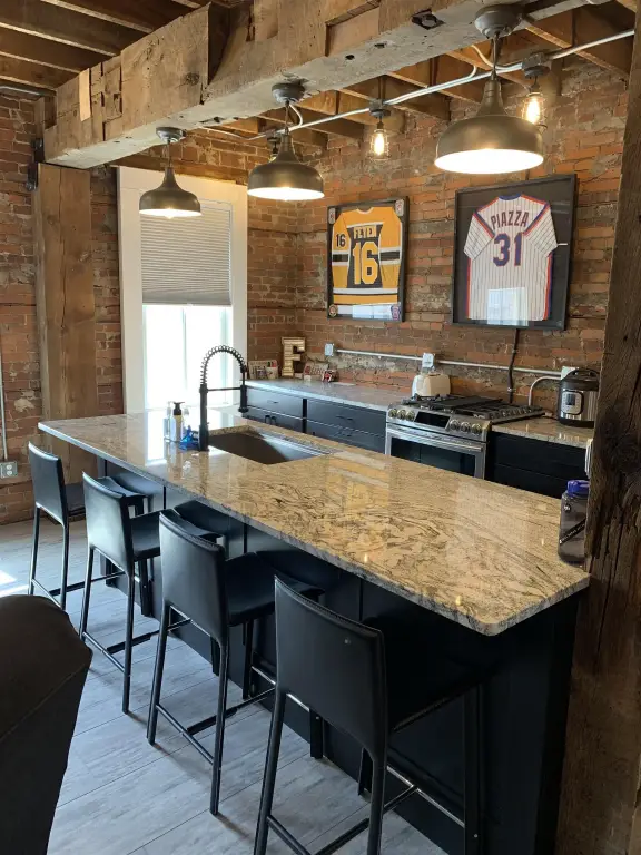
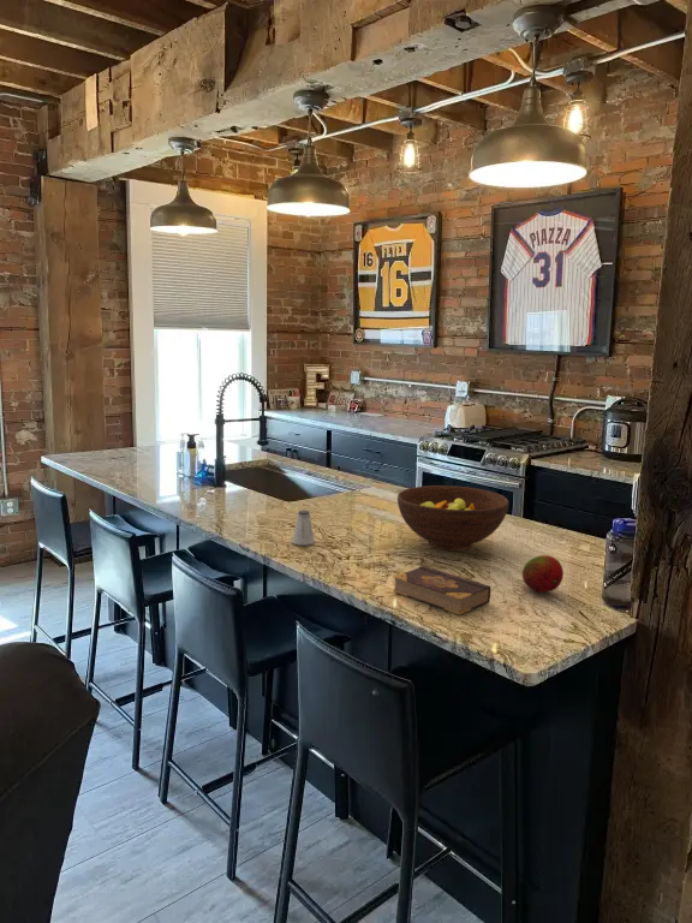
+ fruit bowl (451, 522)
+ book (435, 586)
+ fruit (541, 573)
+ saltshaker (303, 526)
